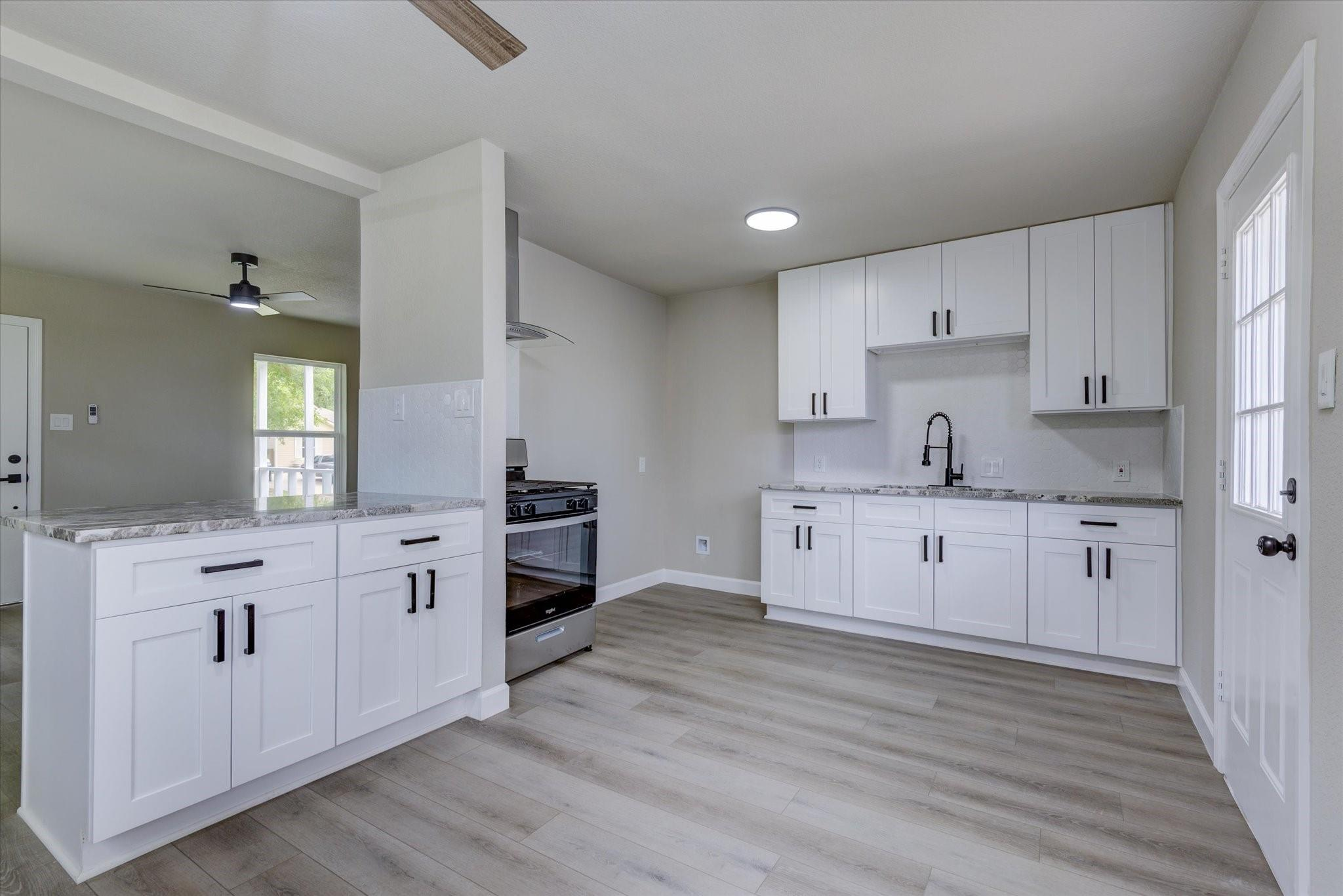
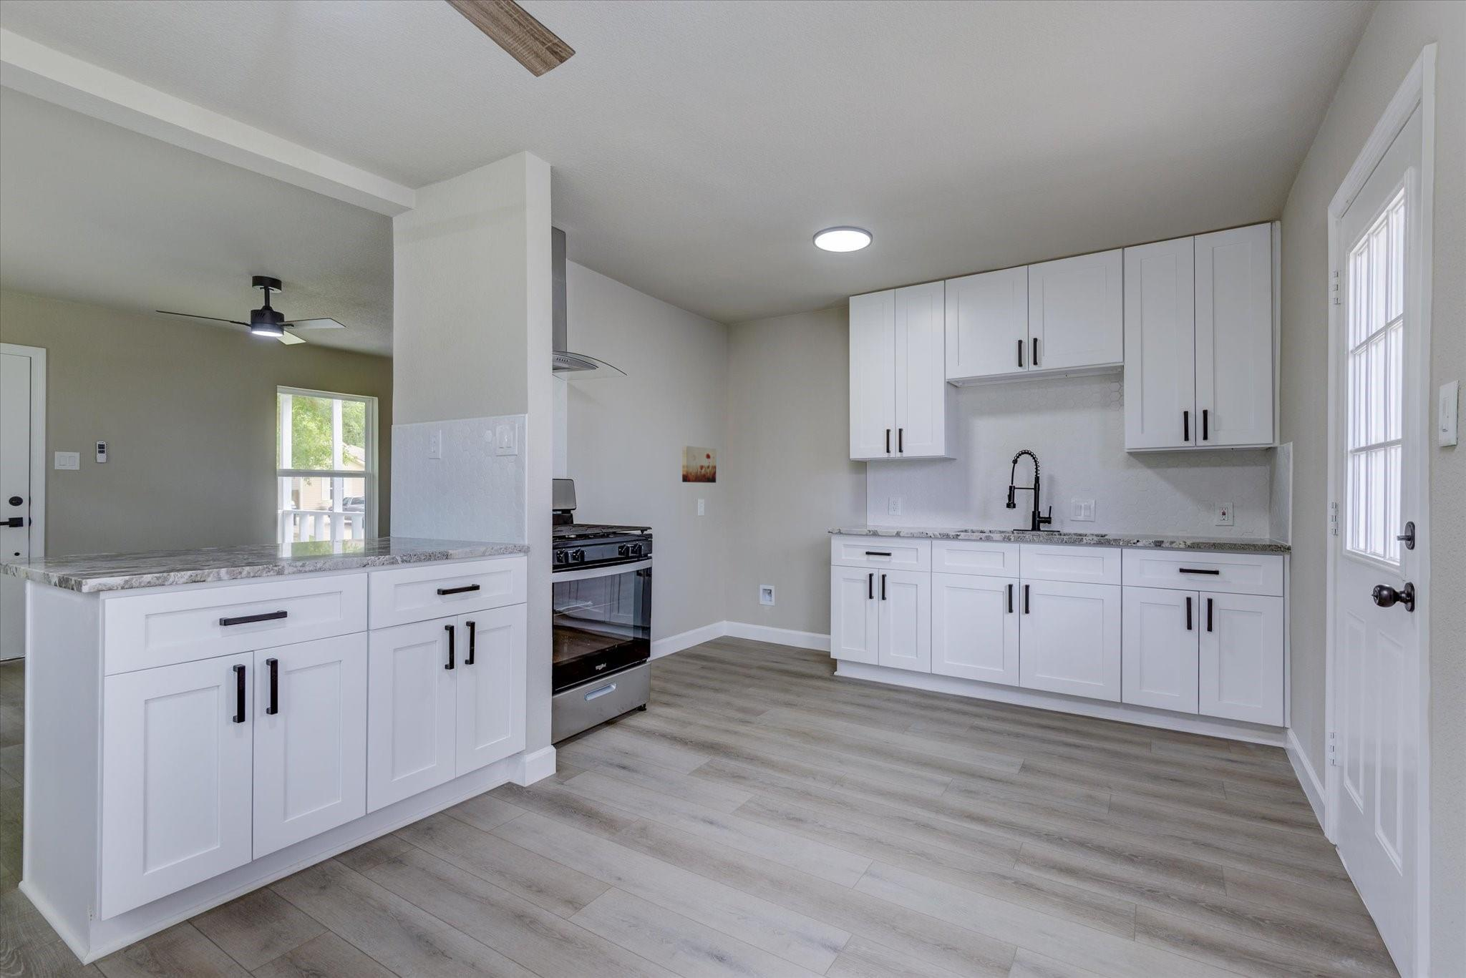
+ wall art (700, 464)
